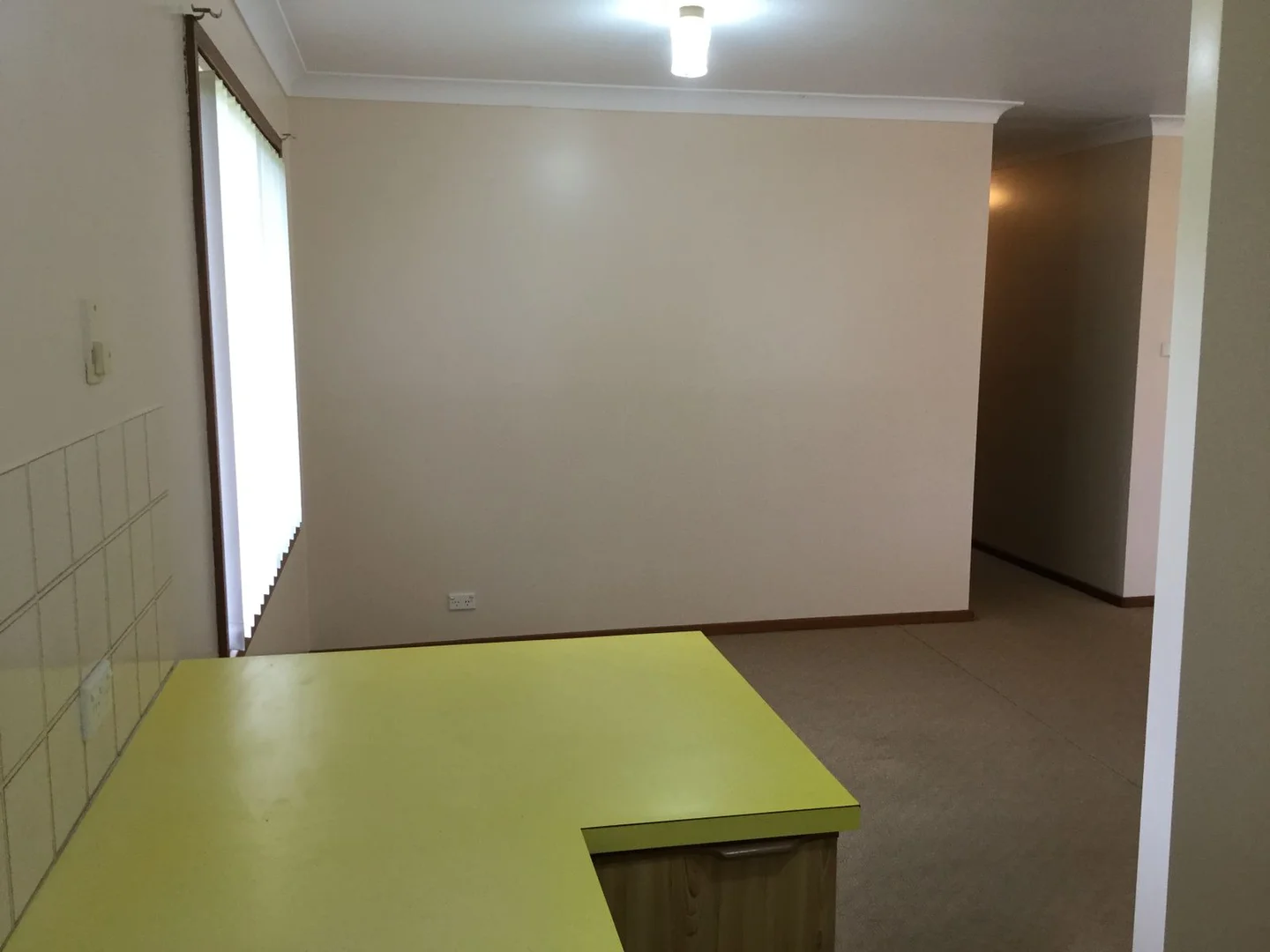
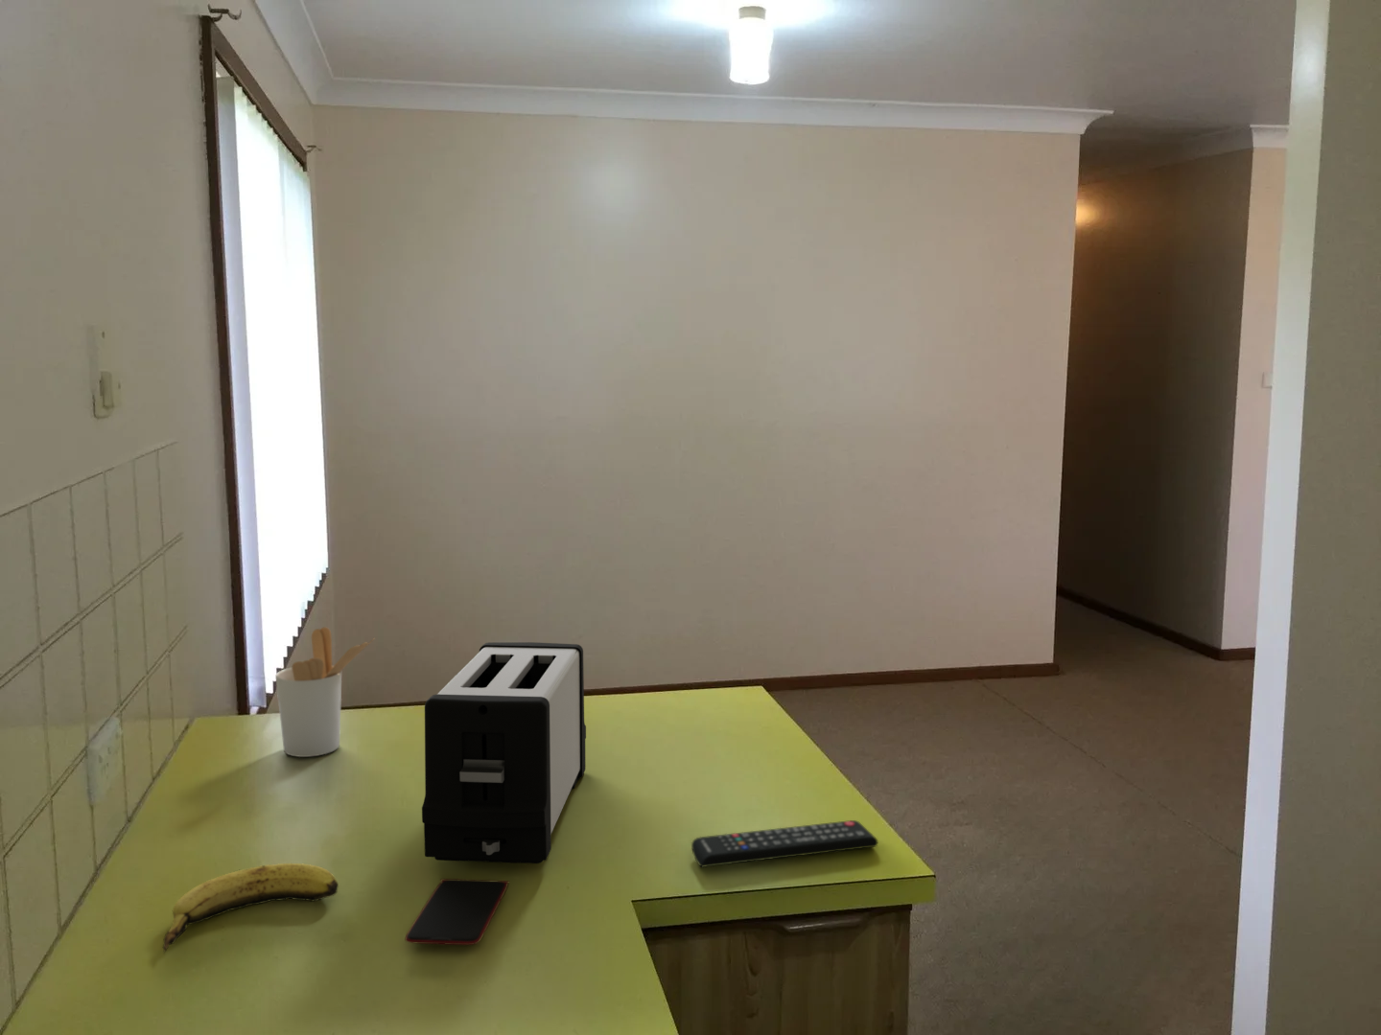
+ banana (241, 897)
+ remote control (784, 845)
+ utensil holder (326, 691)
+ smartphone (459, 910)
+ toaster (511, 744)
